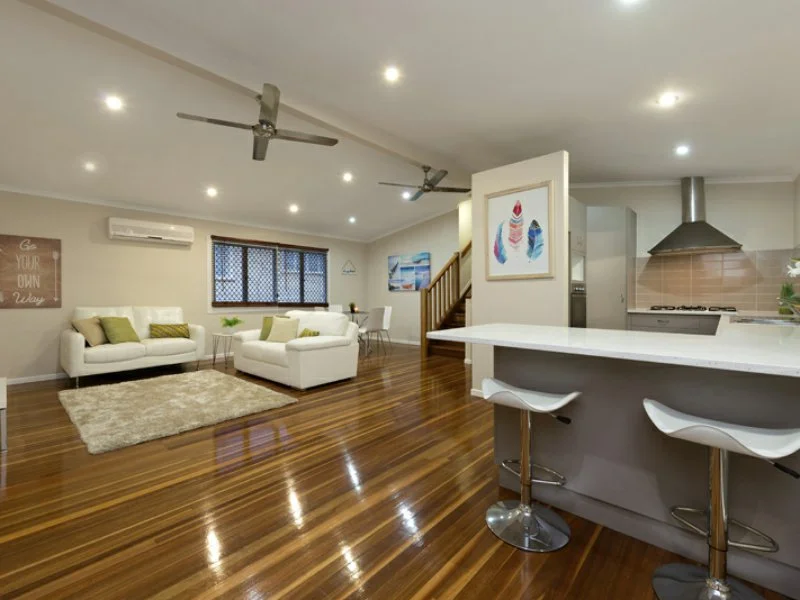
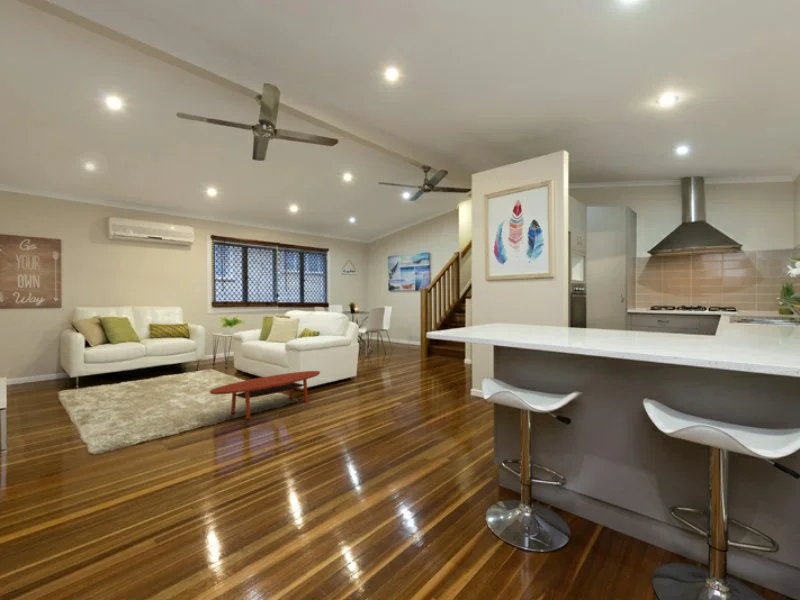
+ coffee table (271, 393)
